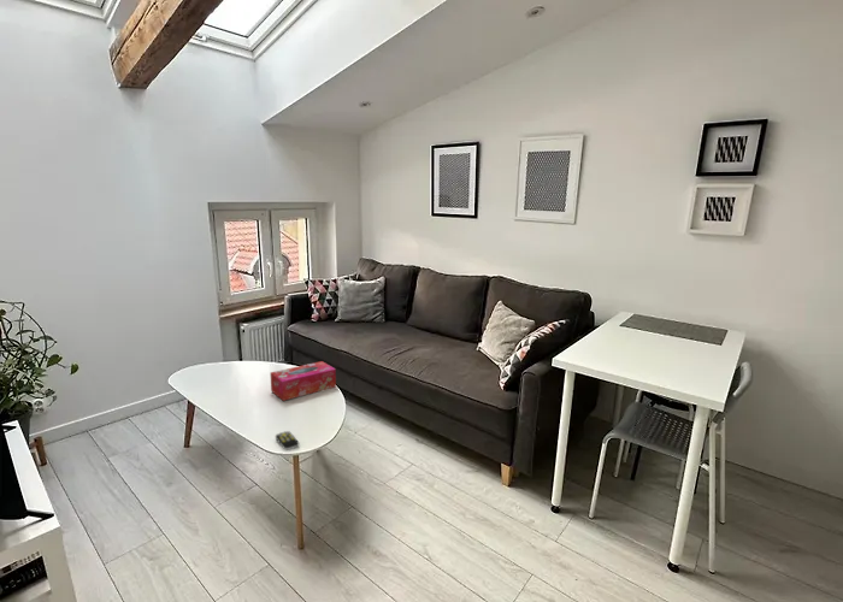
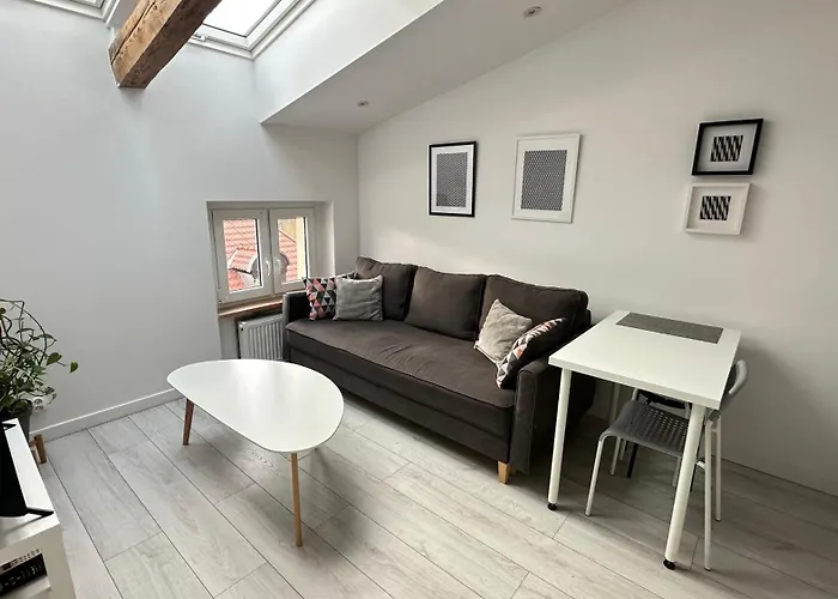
- tissue box (303, 379)
- remote control (287, 439)
